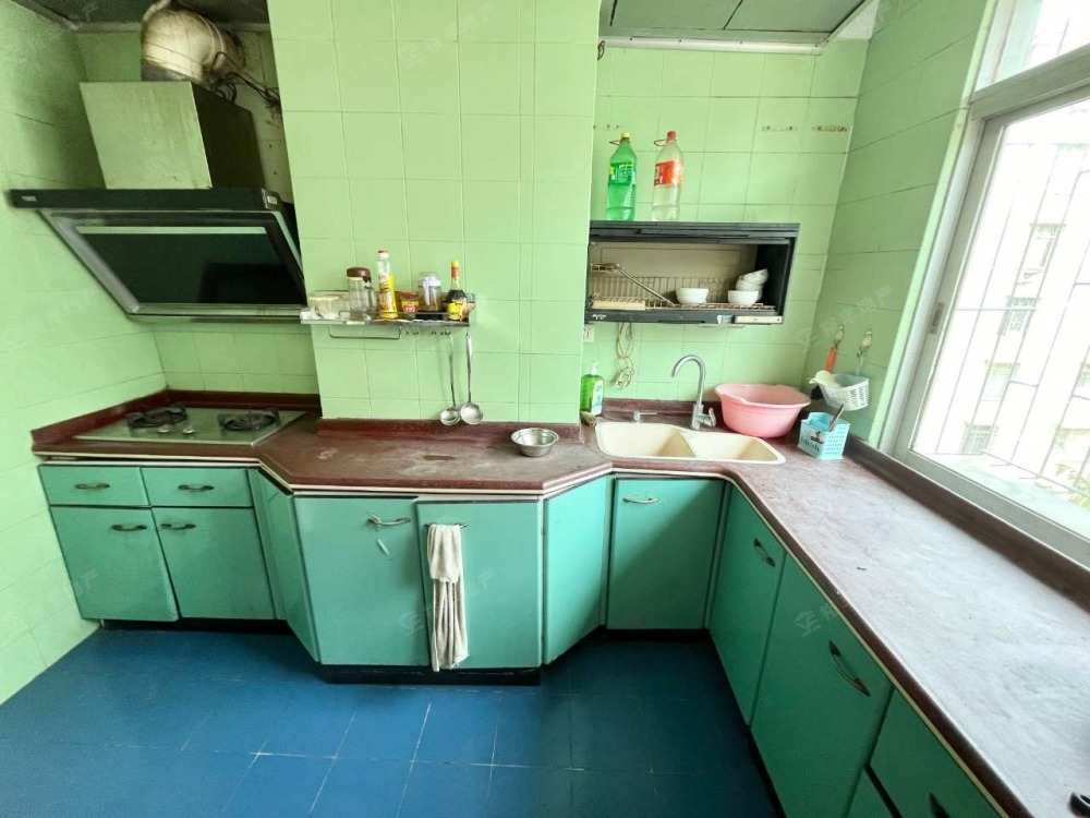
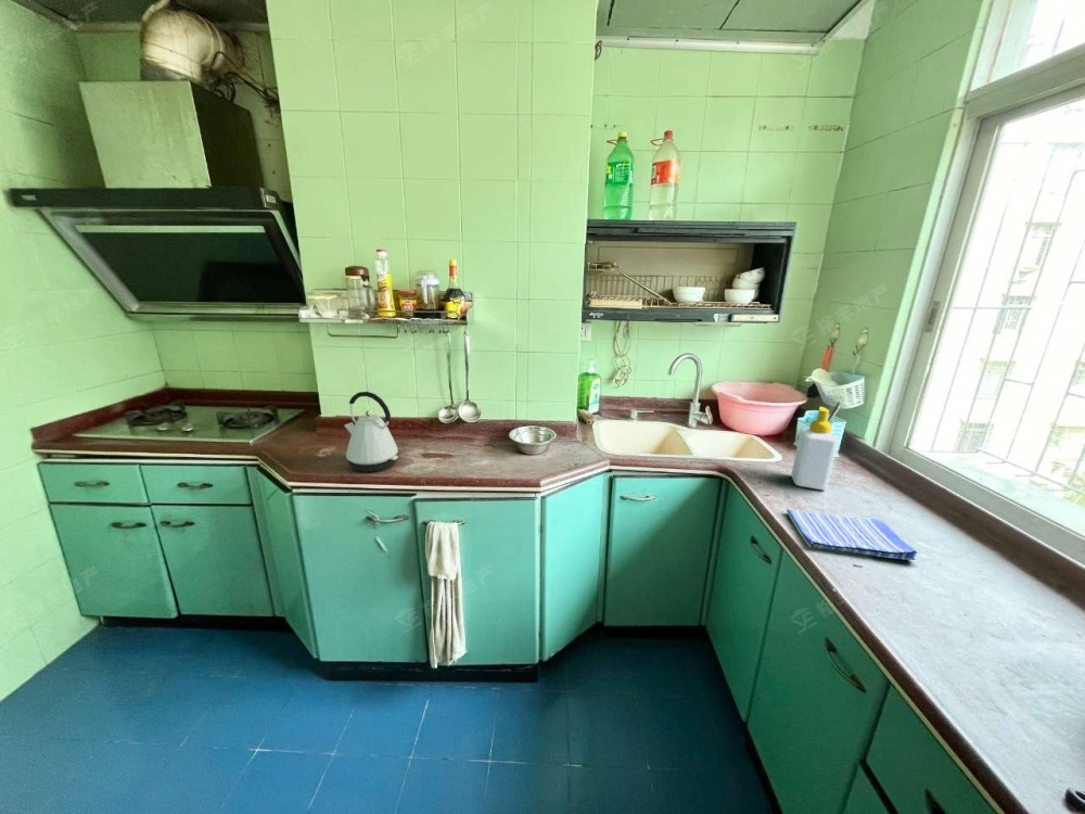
+ soap bottle (815, 447)
+ dish towel (846, 531)
+ kettle (369, 429)
